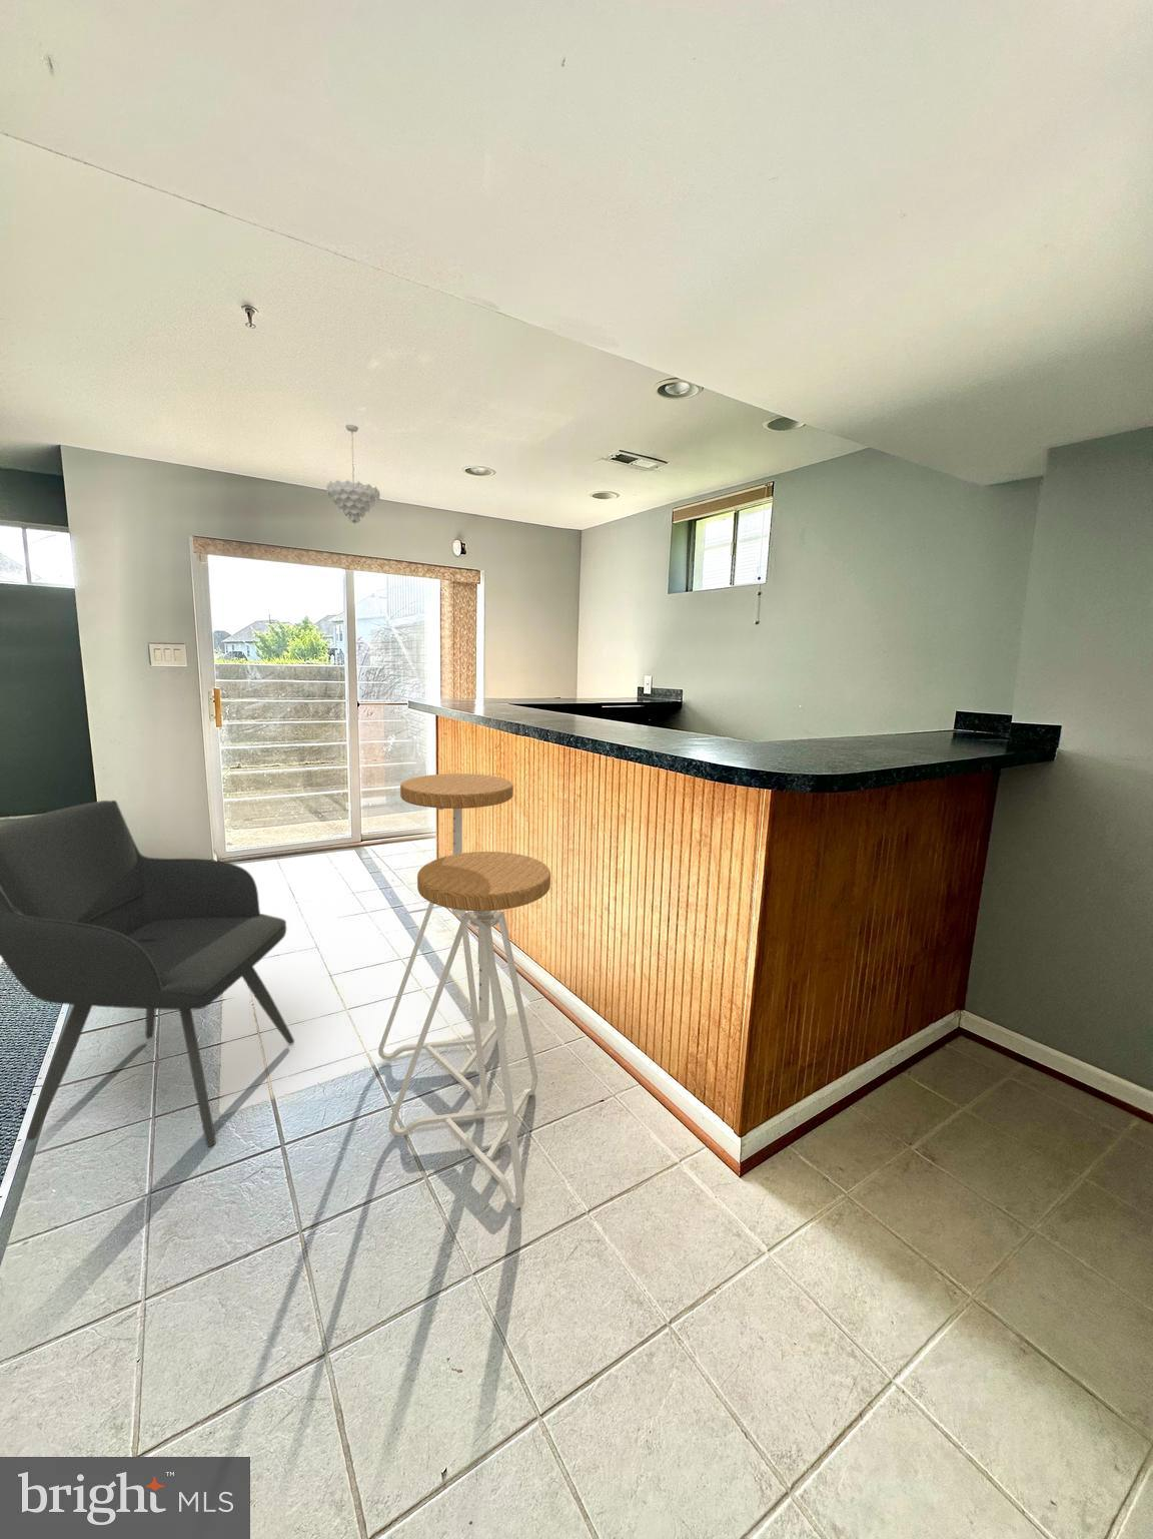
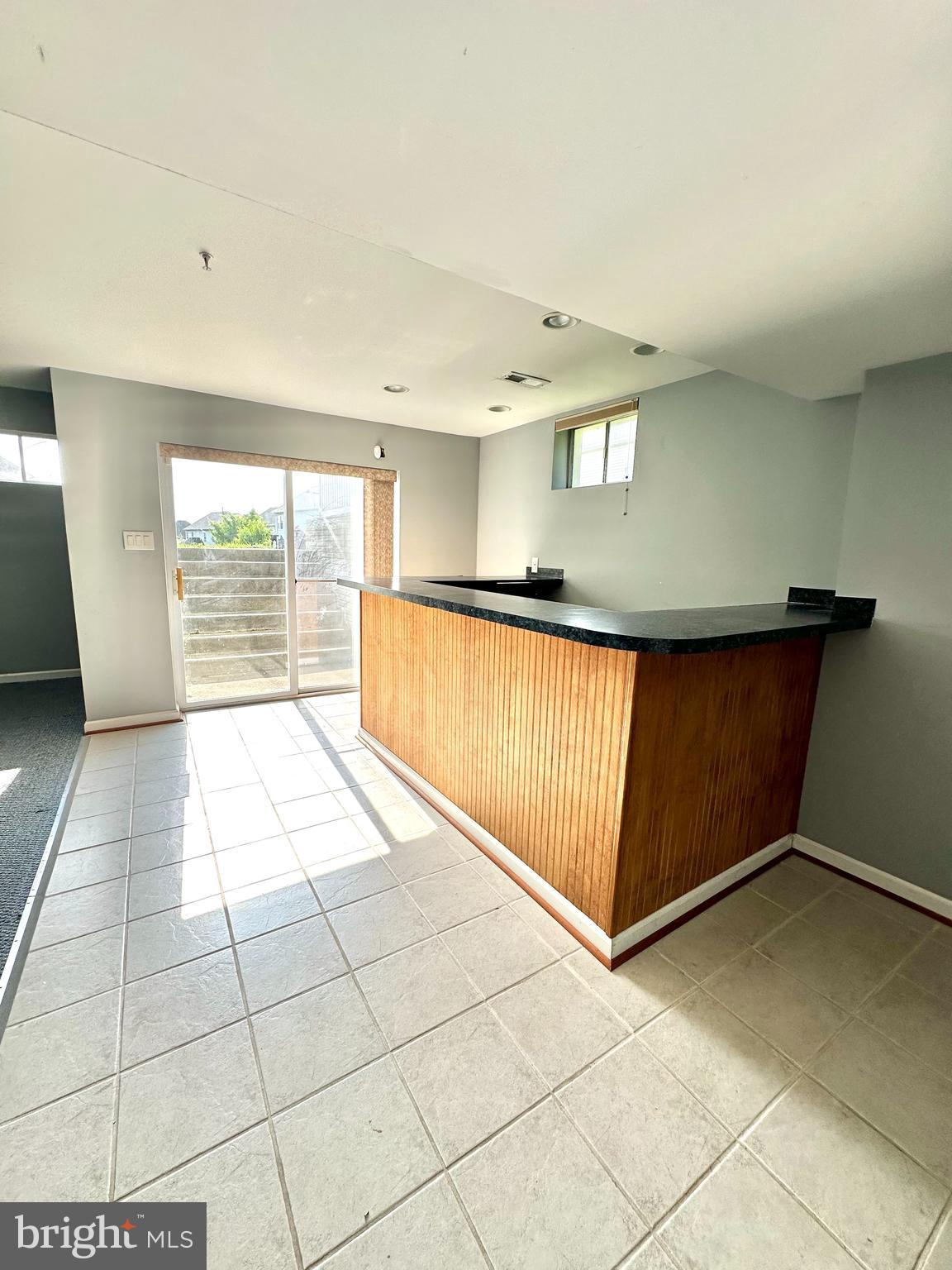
- bar stool (465, 946)
- pendant light (354, 475)
- armchair (150, 956)
